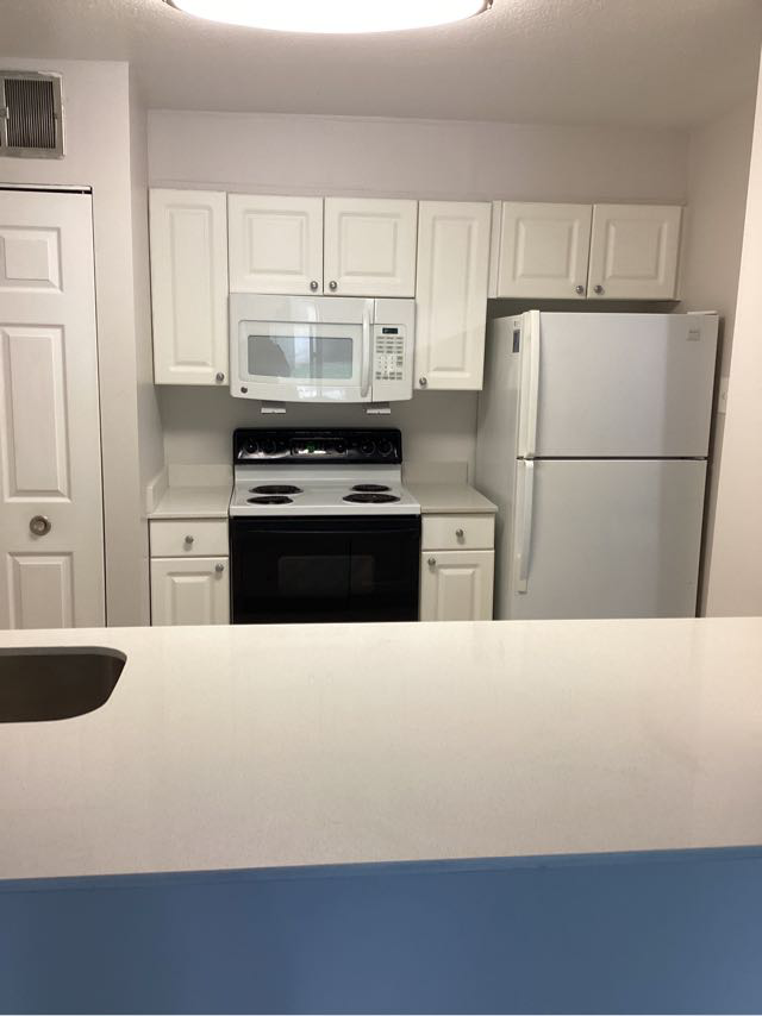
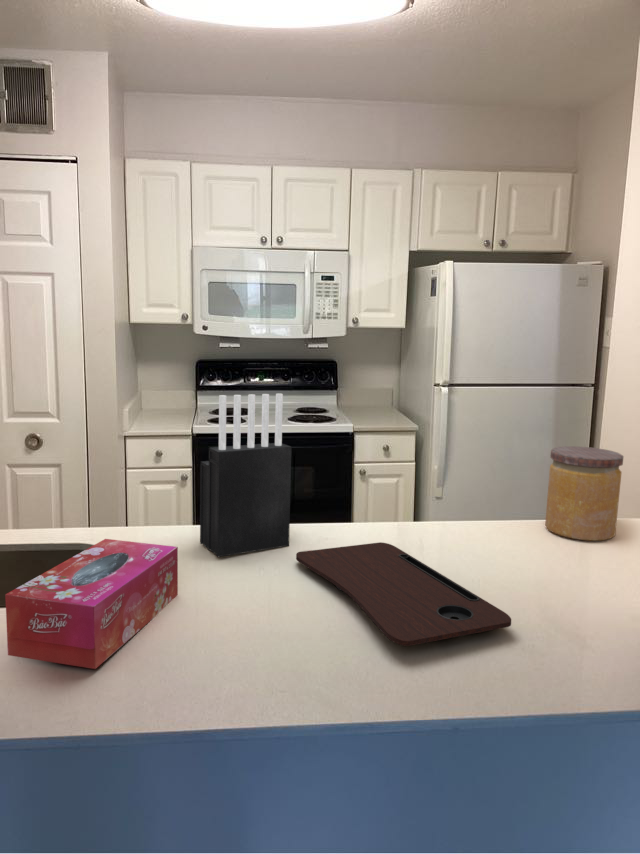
+ knife block (243, 469)
+ tissue box (100, 595)
+ jar (583, 491)
+ cutting board (391, 588)
